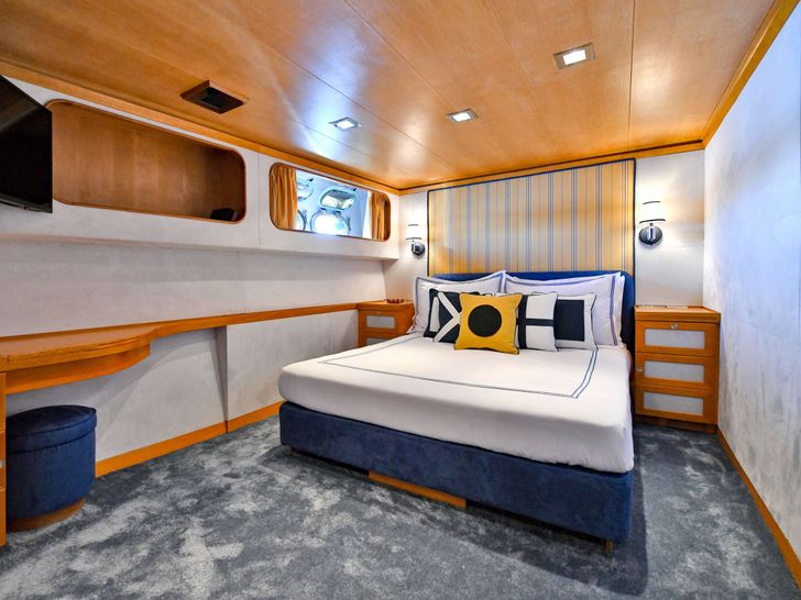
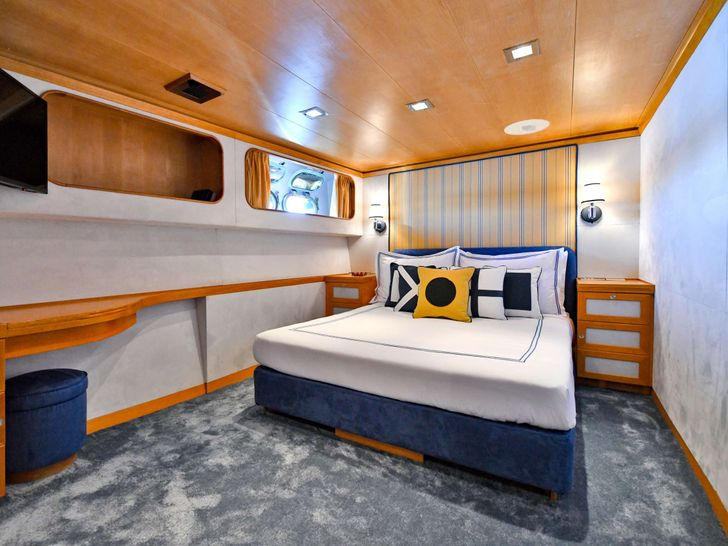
+ recessed light (526, 125)
